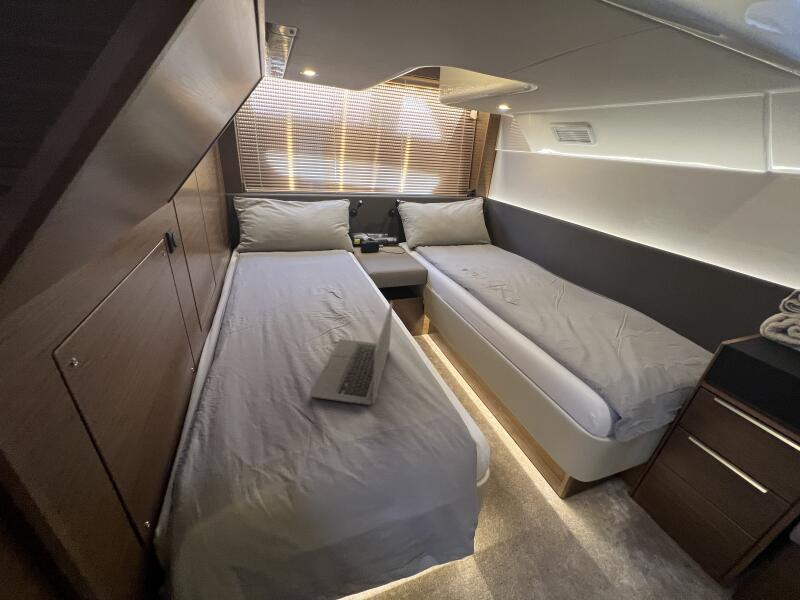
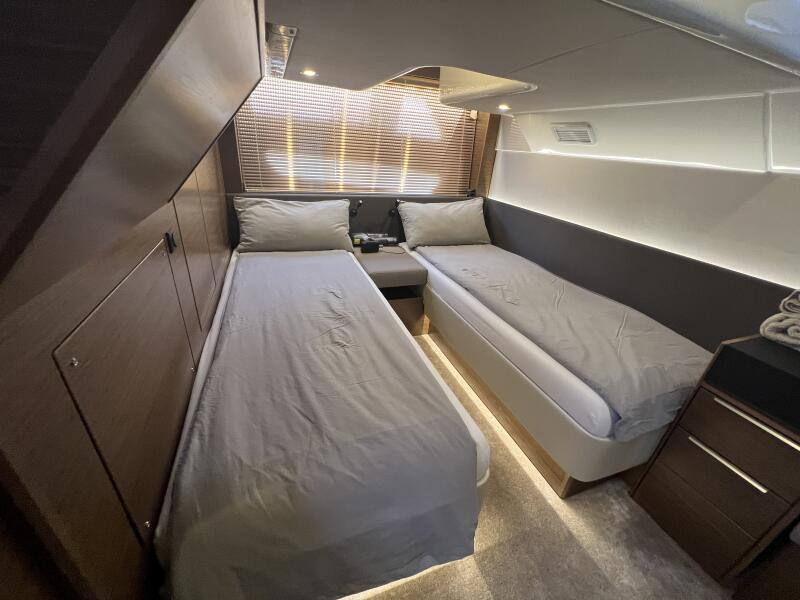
- laptop (354, 345)
